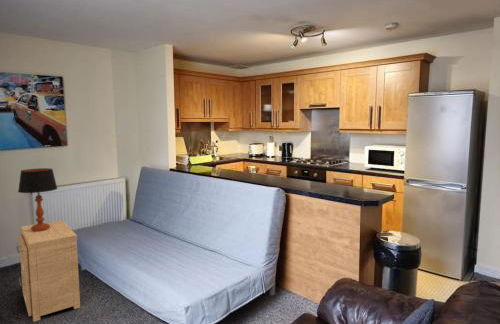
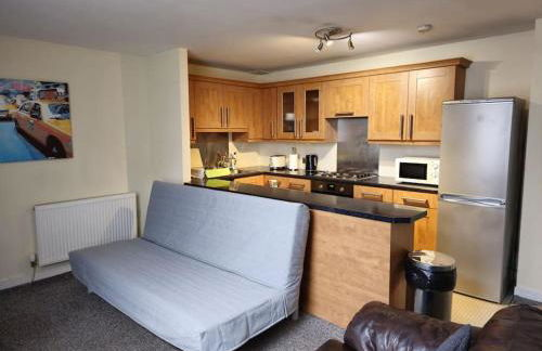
- side table (46, 266)
- table lamp (38, 199)
